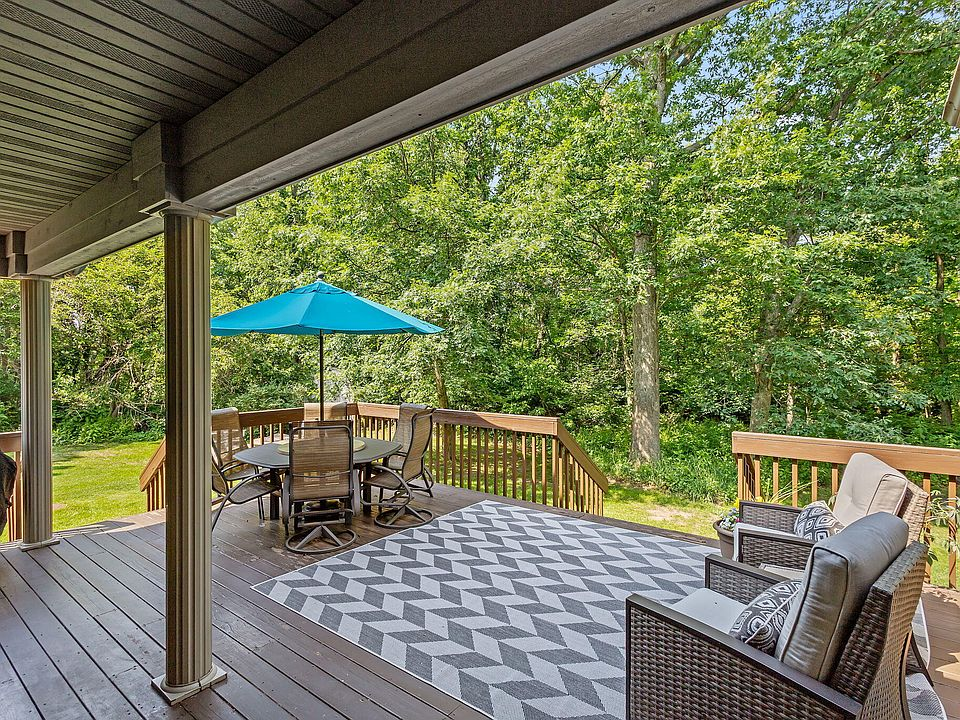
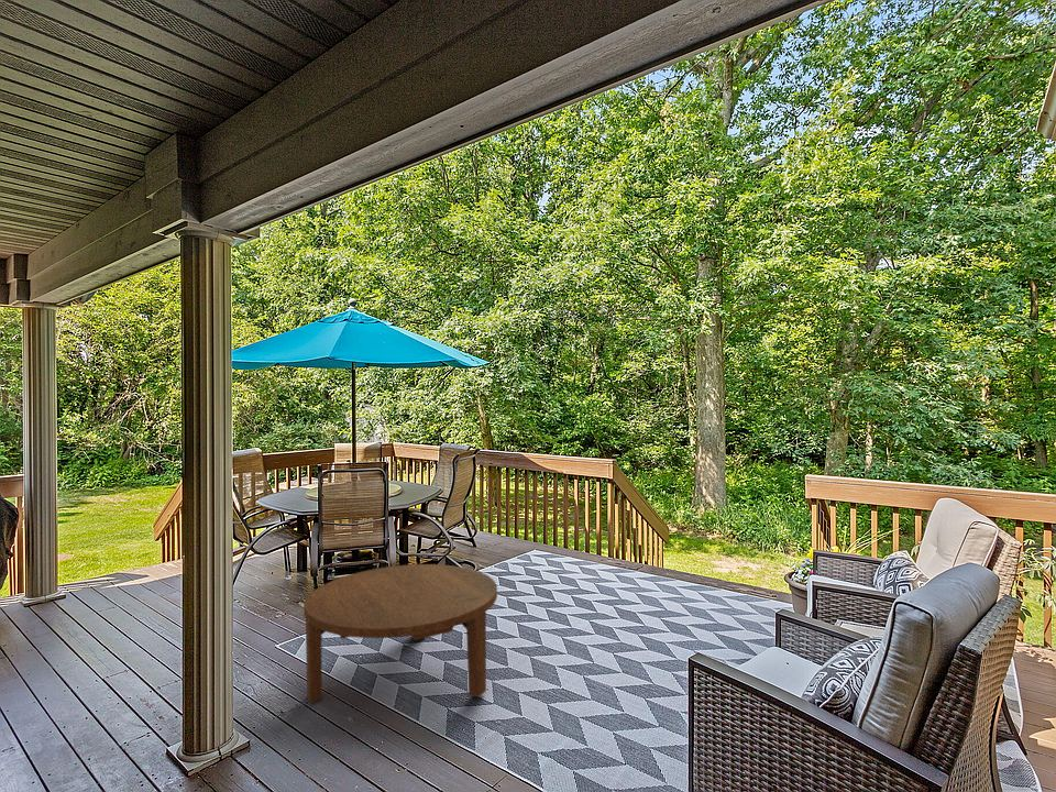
+ coffee table (404, 631)
